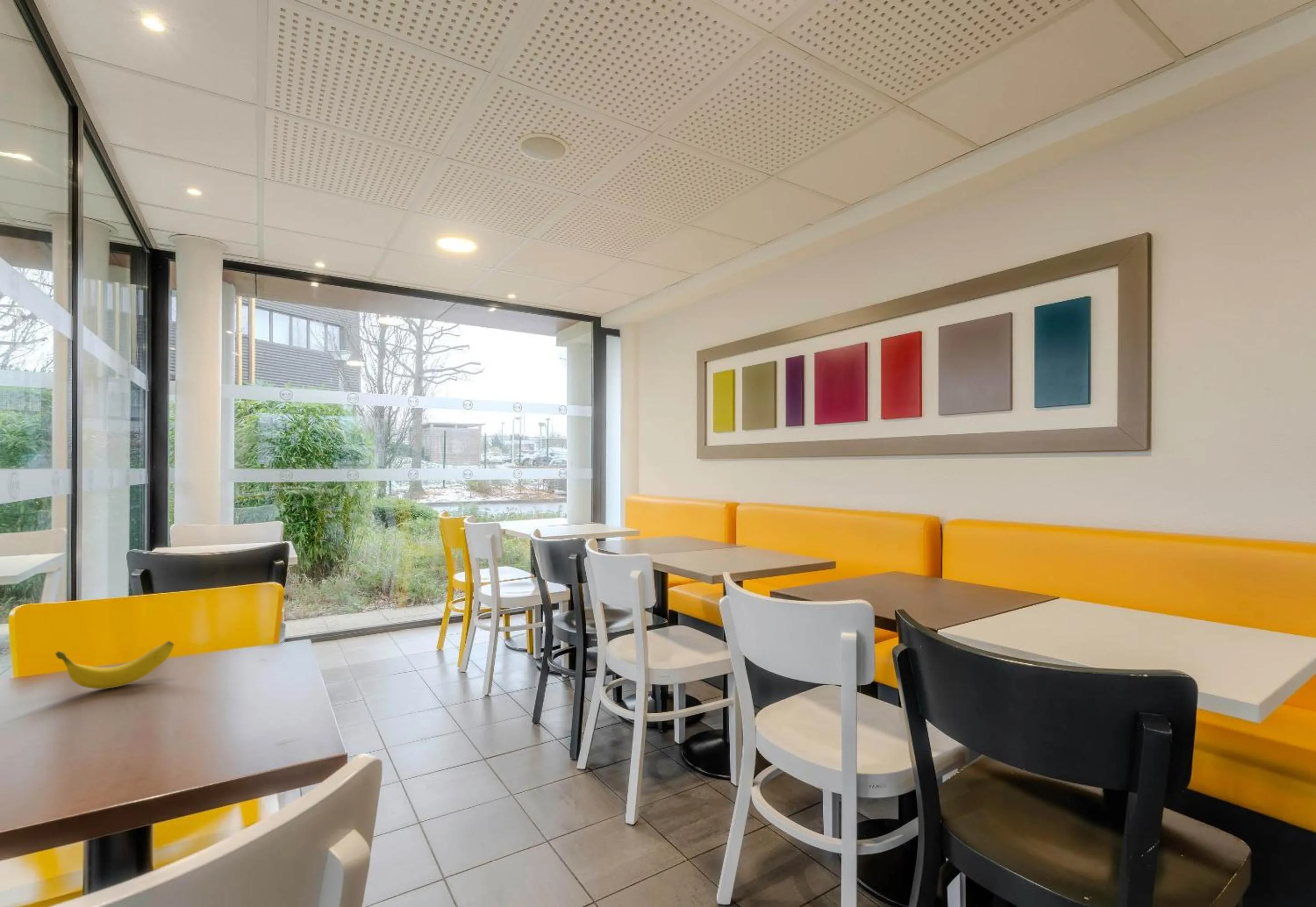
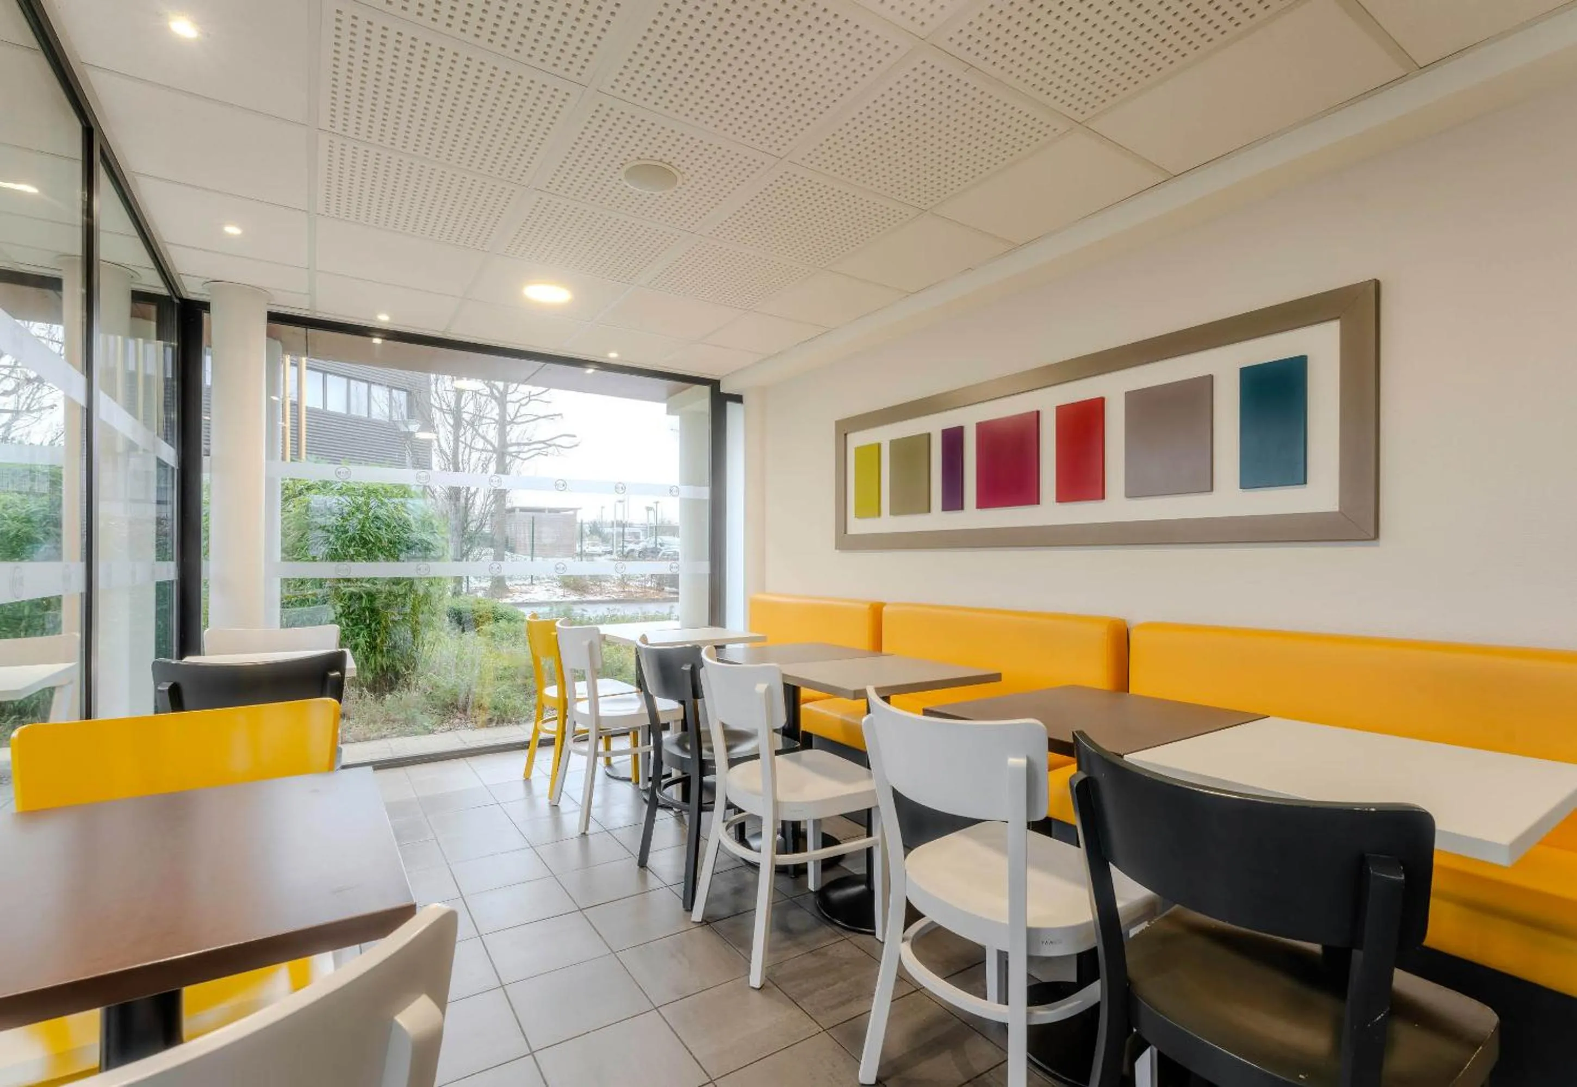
- banana (118, 666)
